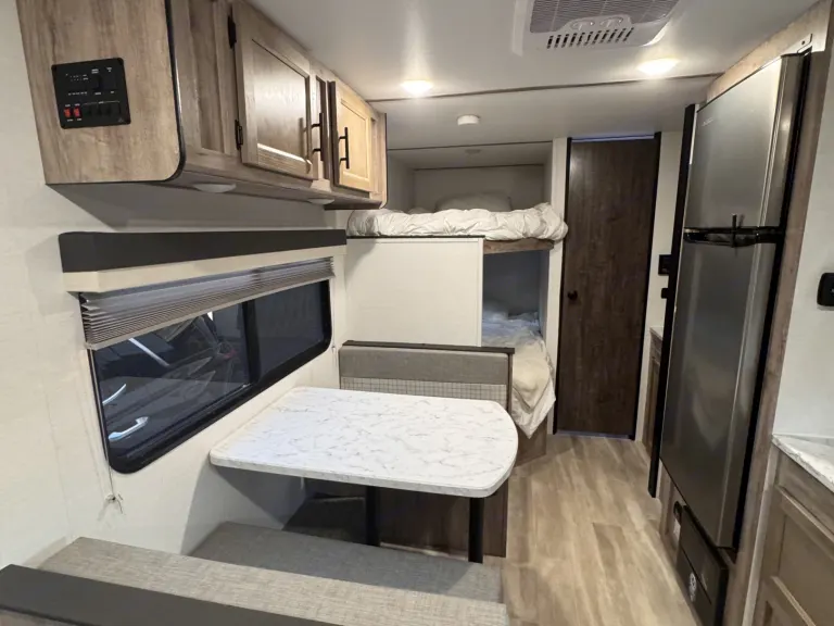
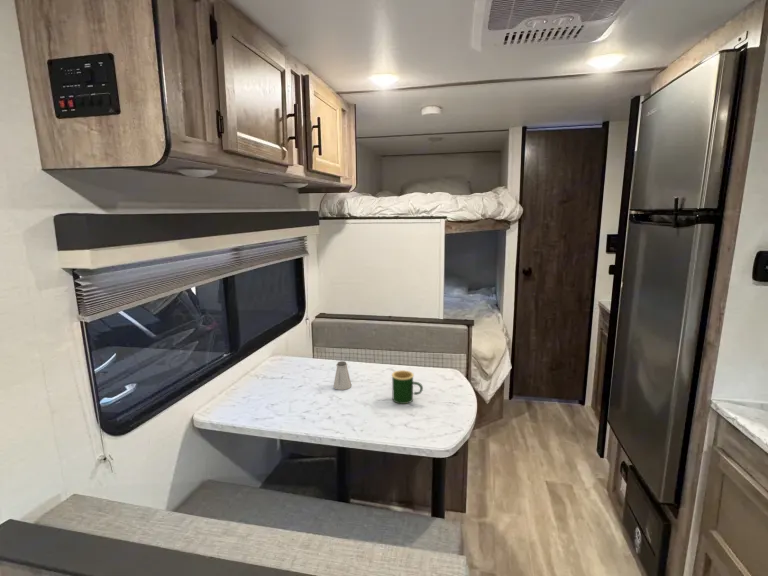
+ mug (407, 387)
+ saltshaker (342, 374)
